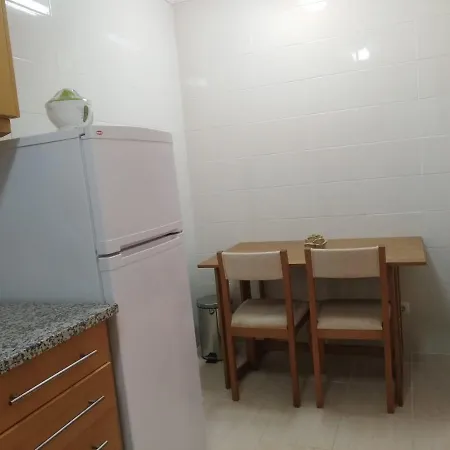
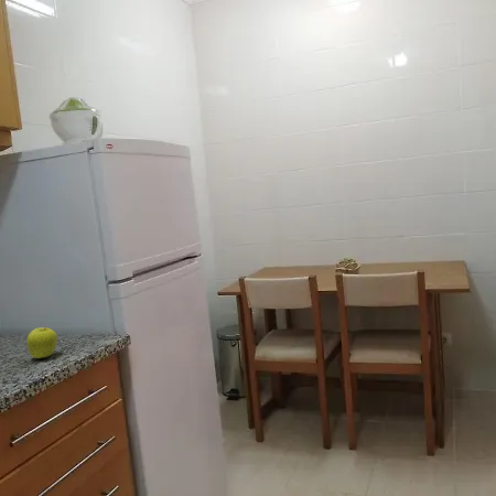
+ fruit (42, 342)
